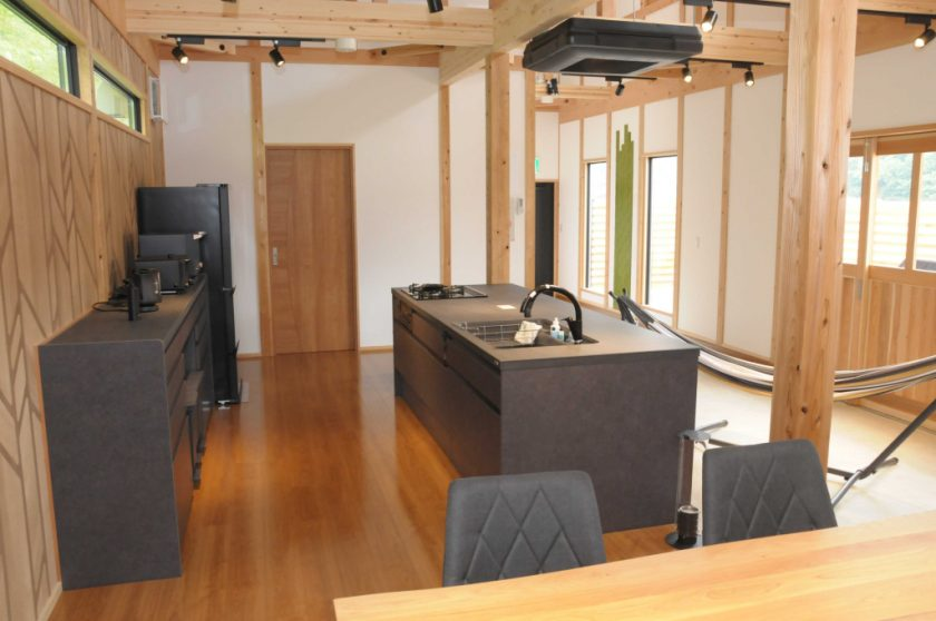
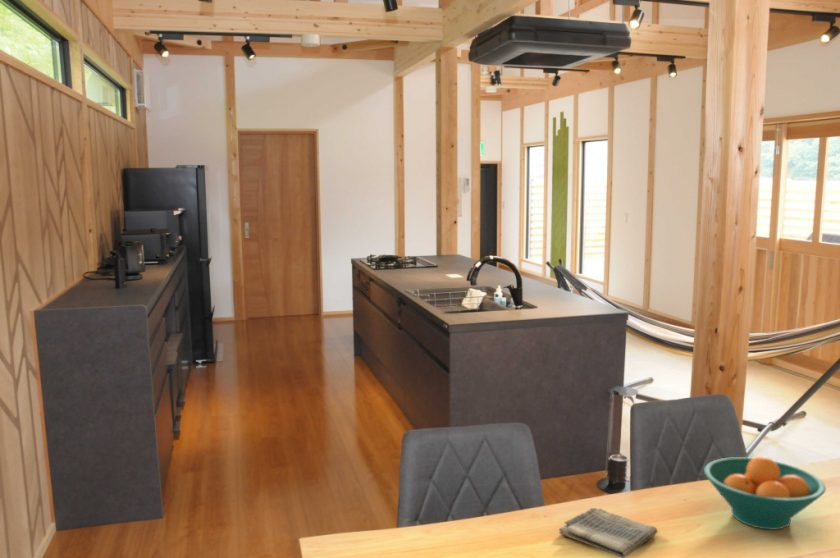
+ dish towel (607, 528)
+ fruit bowl (762, 488)
